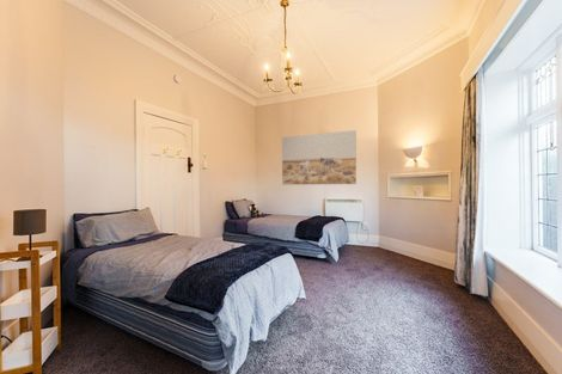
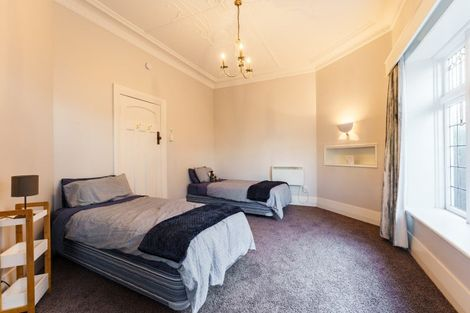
- wall art (317, 159)
